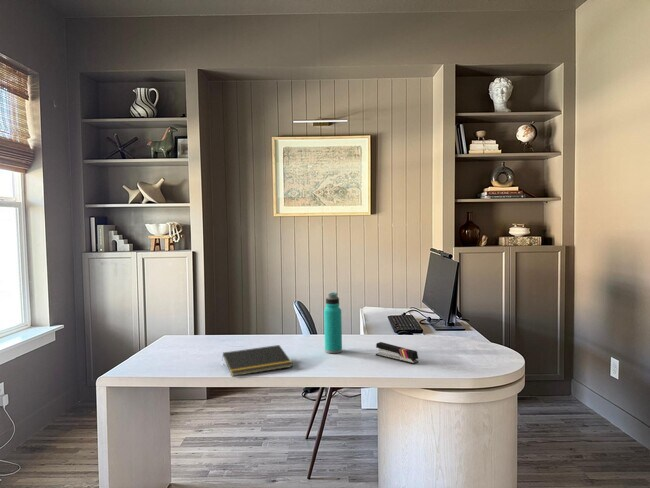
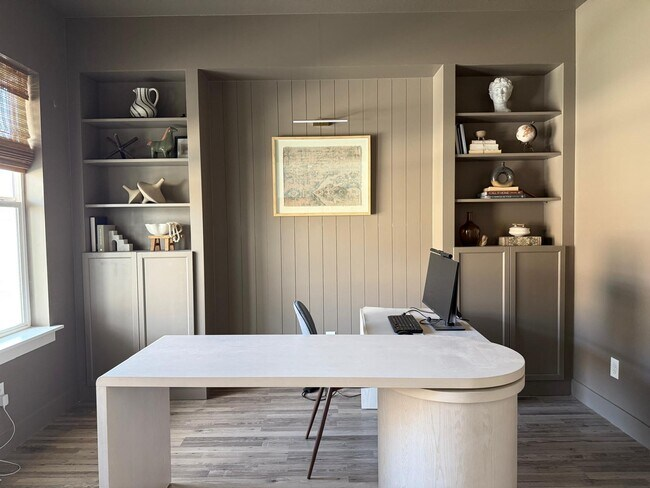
- water bottle (332, 322)
- stapler (396, 352)
- notepad (257, 359)
